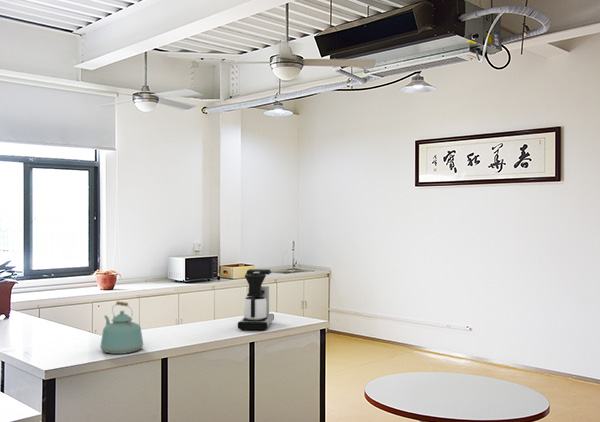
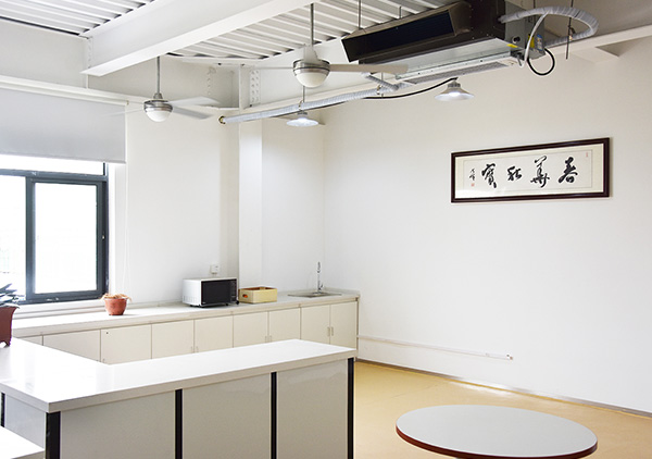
- coffee maker (256, 298)
- kettle (119, 325)
